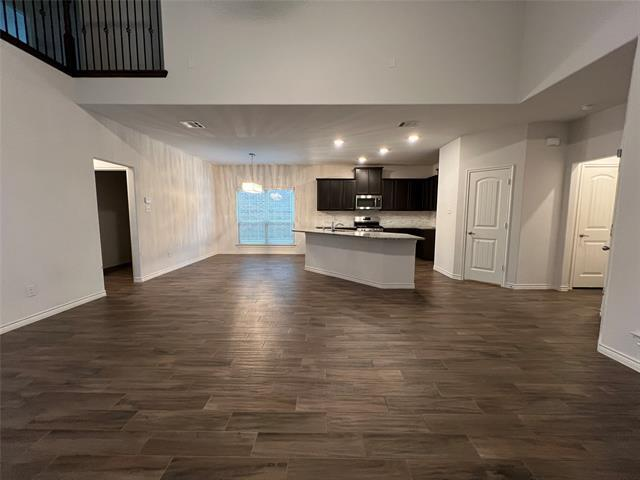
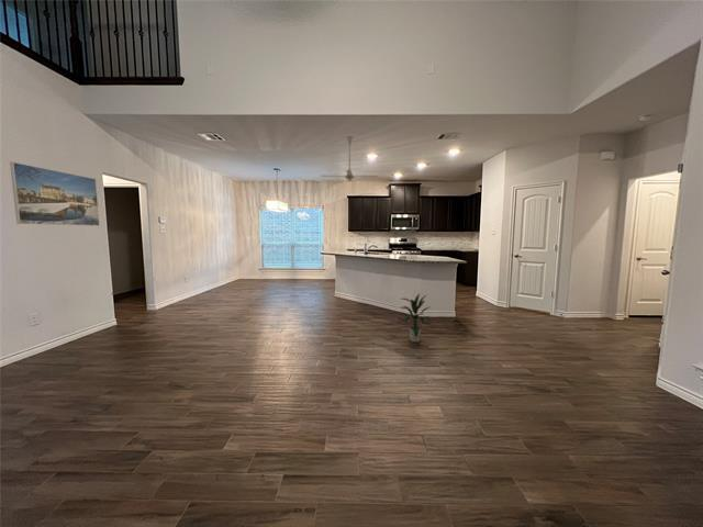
+ ceiling fan (349, 157)
+ indoor plant (414, 317)
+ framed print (60, 198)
